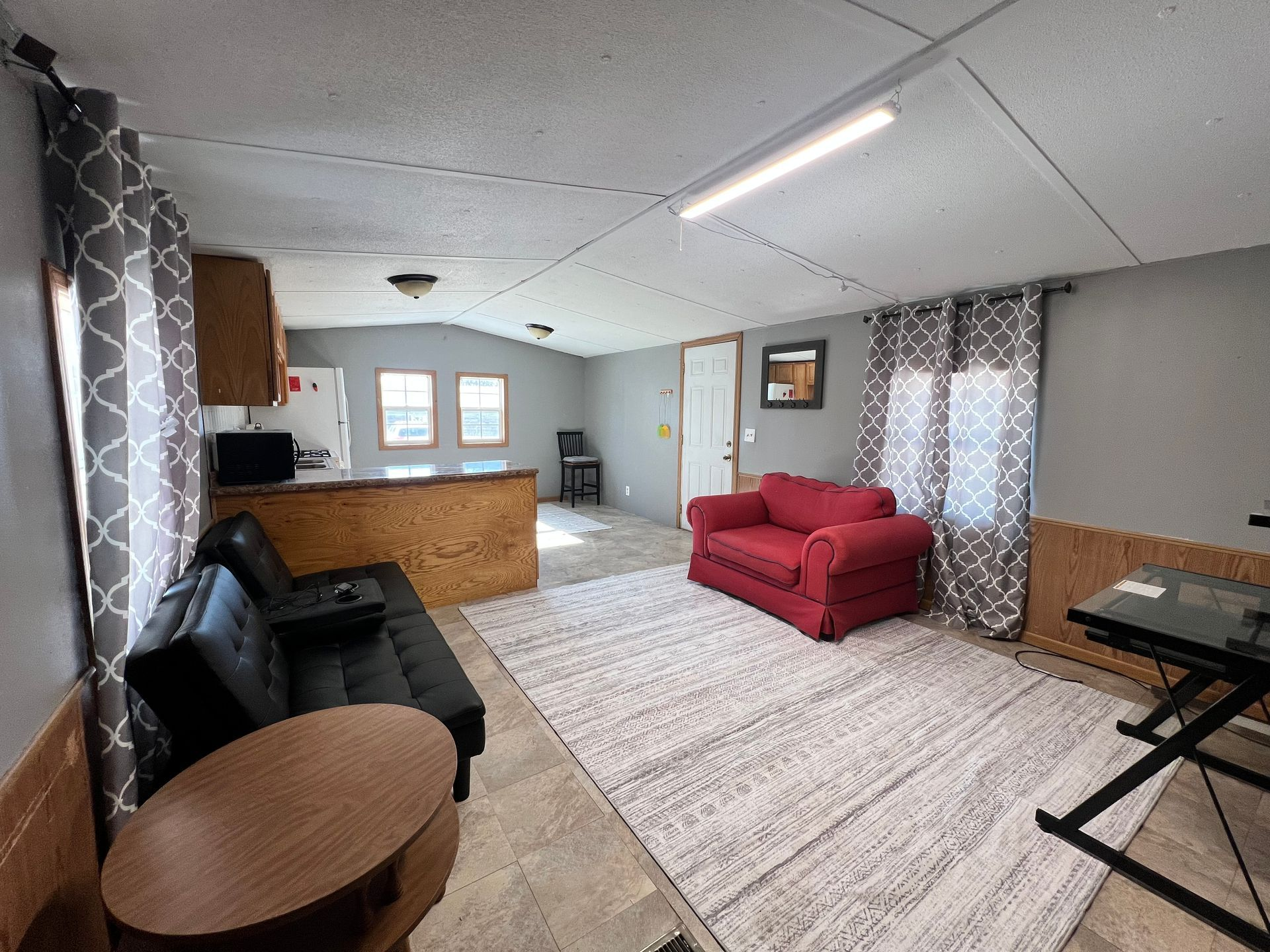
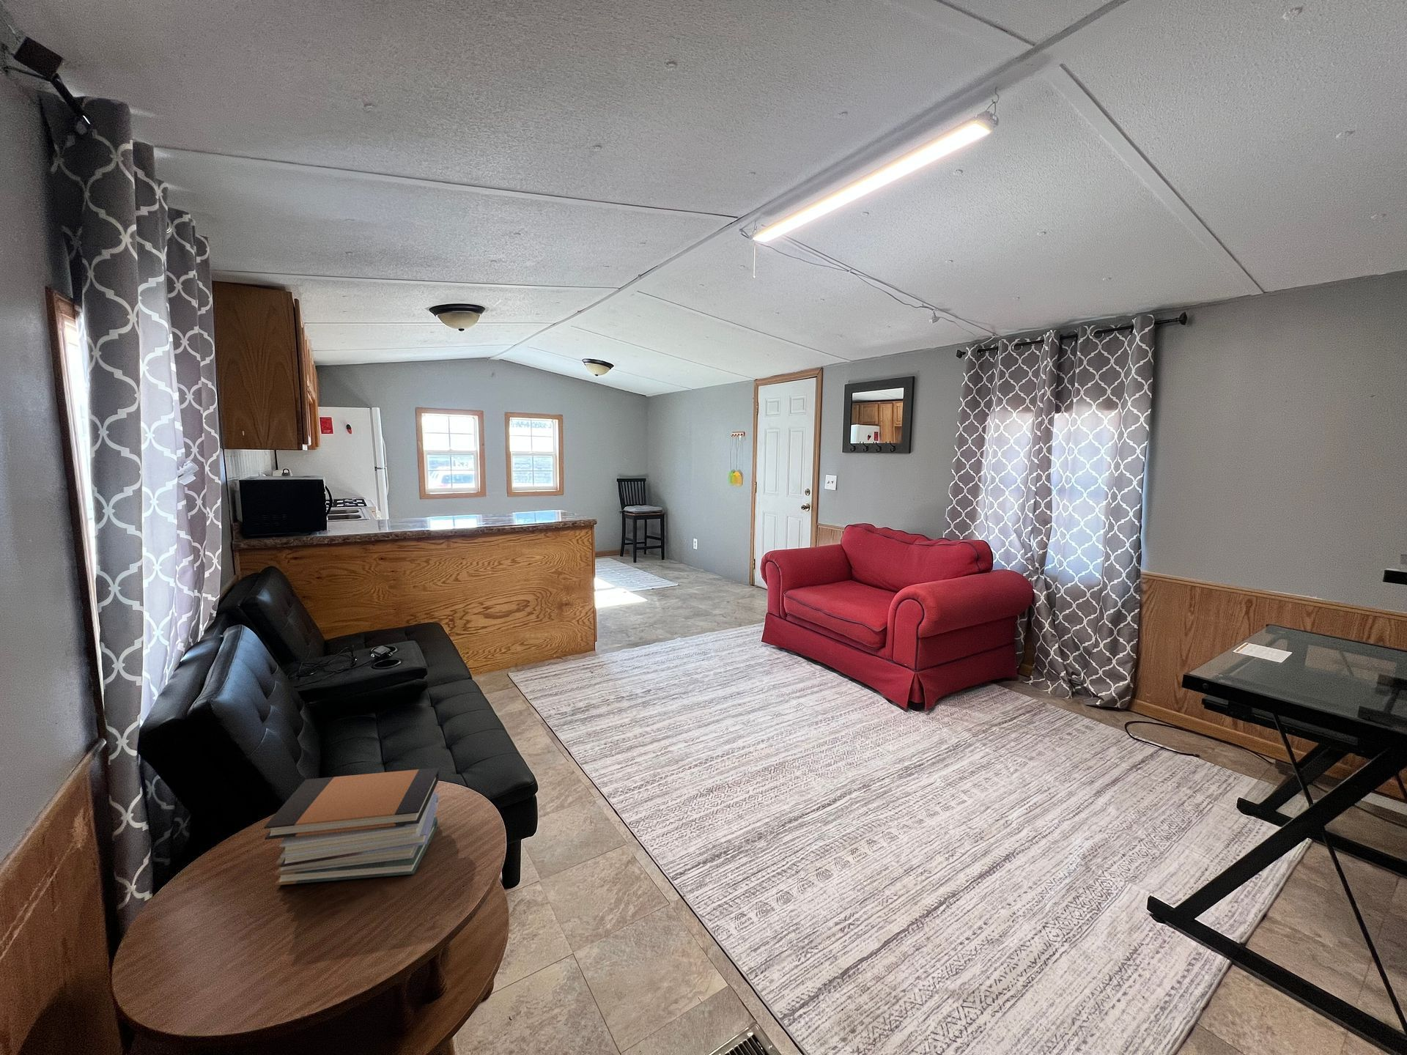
+ book stack (362, 824)
